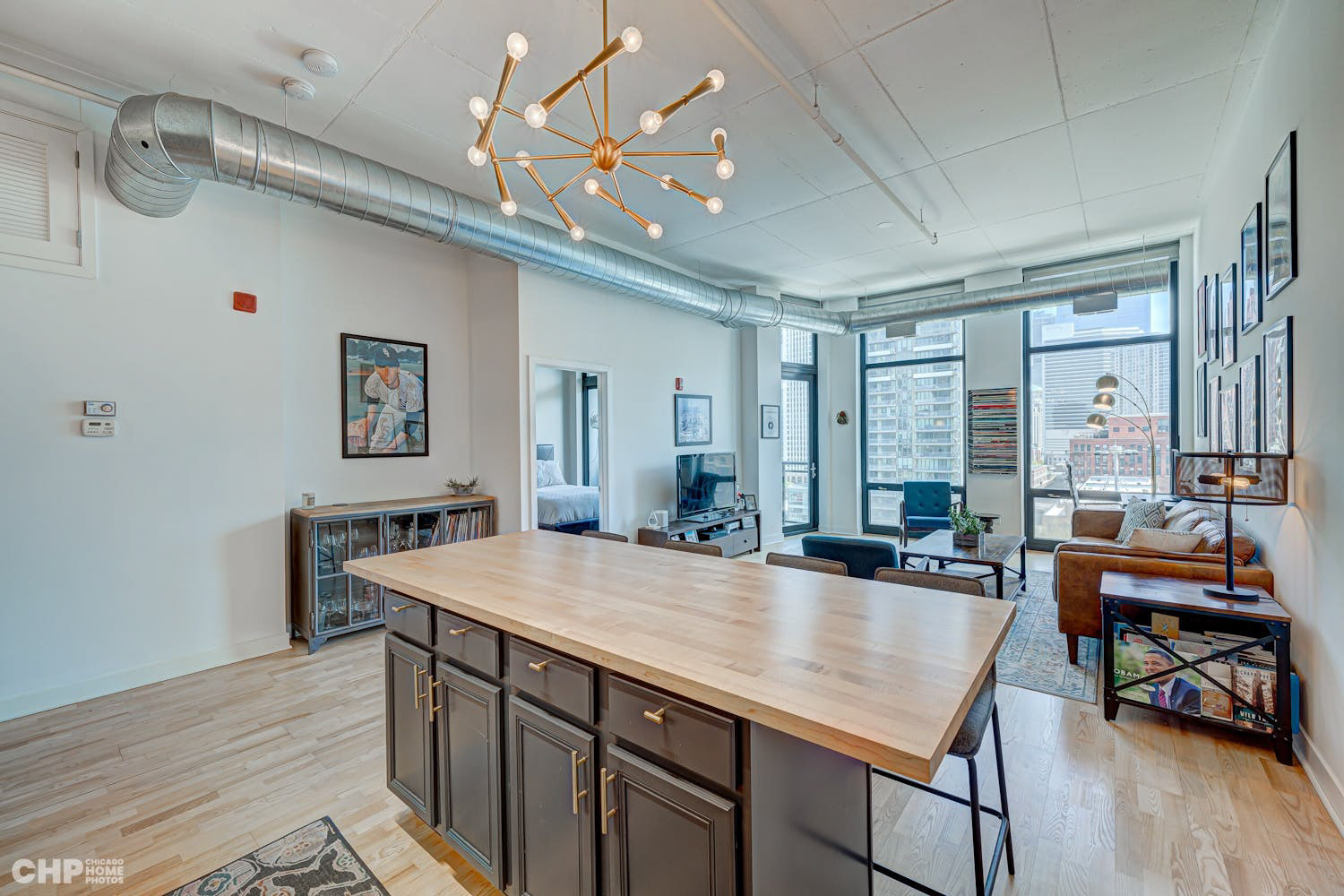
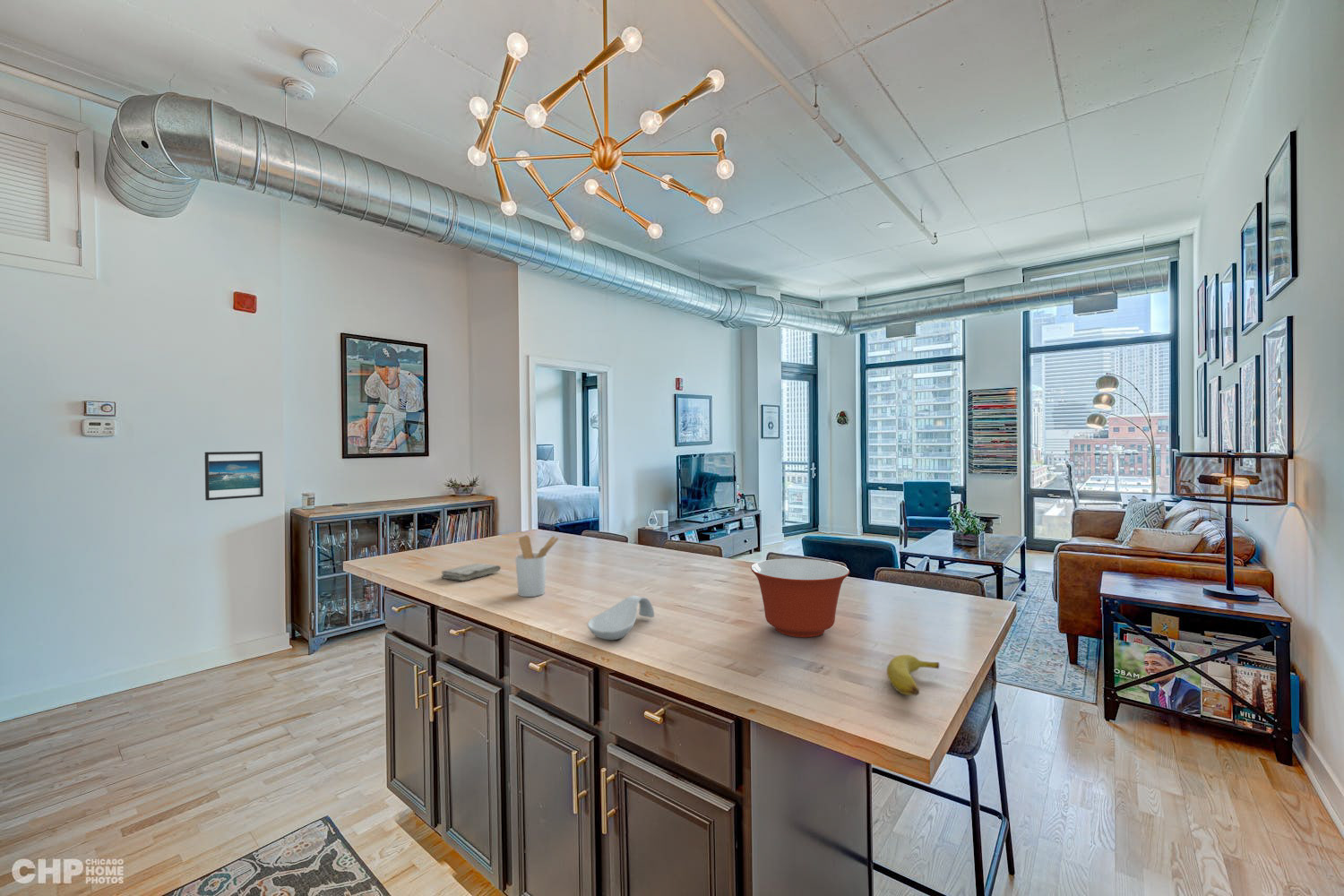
+ banana (911, 676)
+ utensil holder (538, 564)
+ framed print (235, 475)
+ spoon rest (624, 616)
+ washcloth (470, 571)
+ mixing bowl (799, 599)
